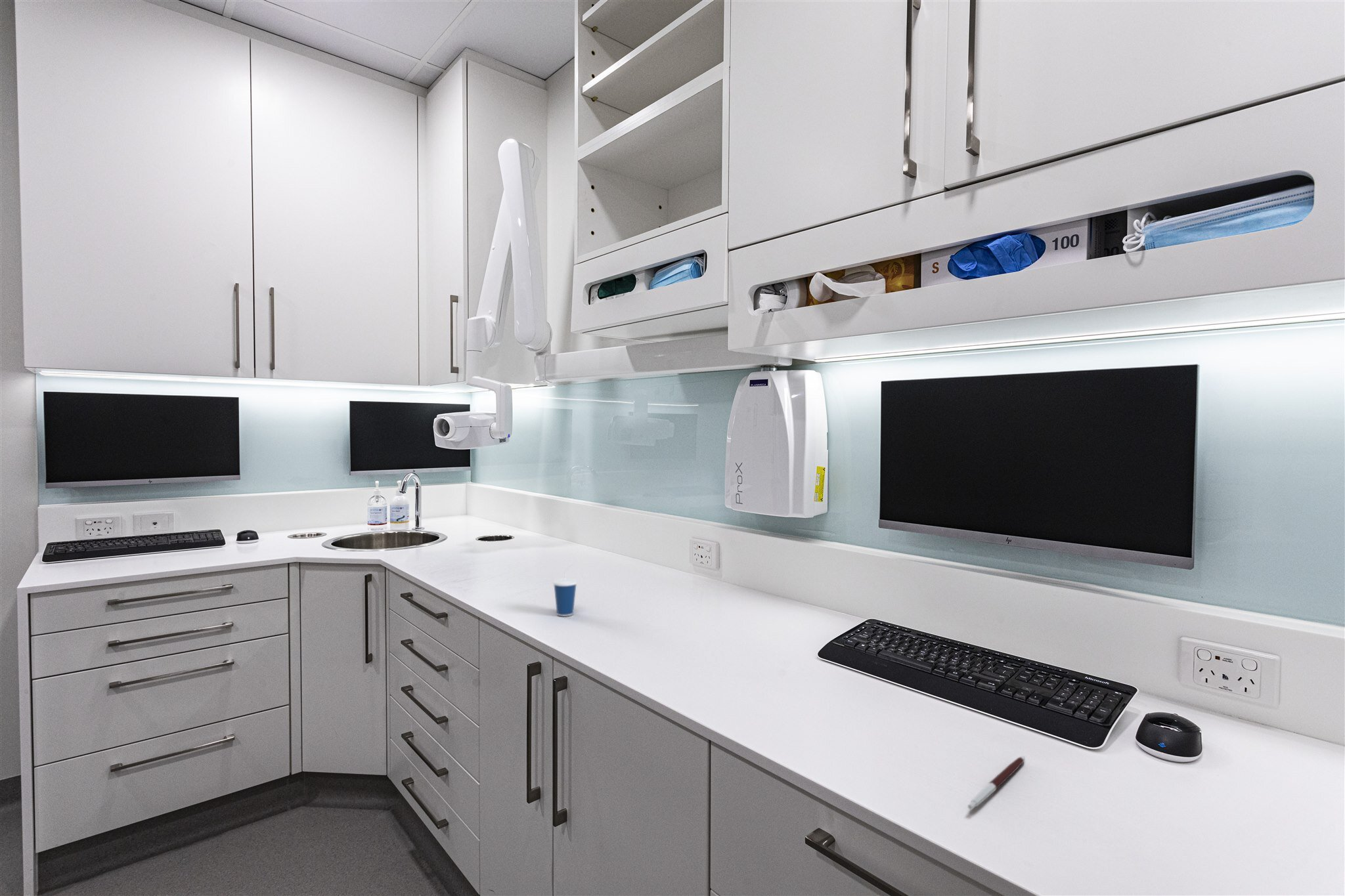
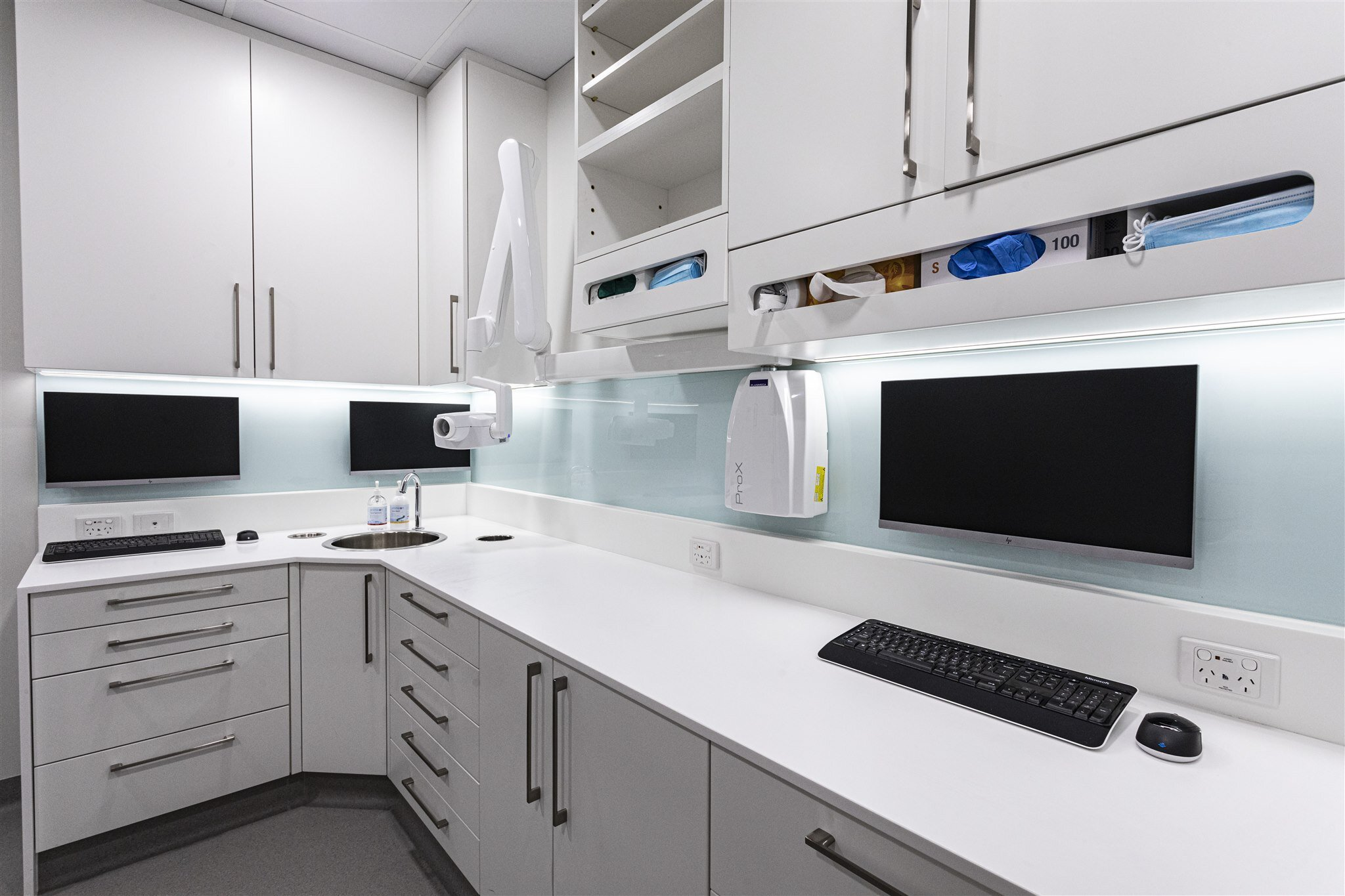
- pen (999, 780)
- cup (565, 588)
